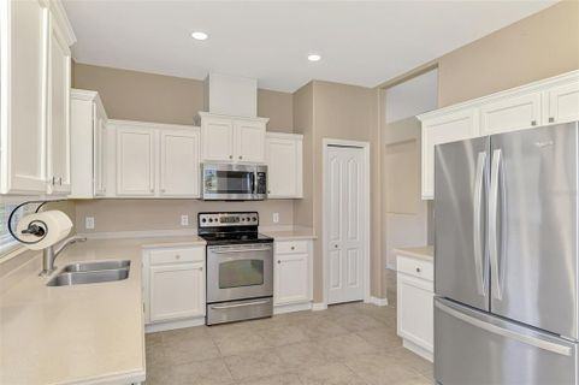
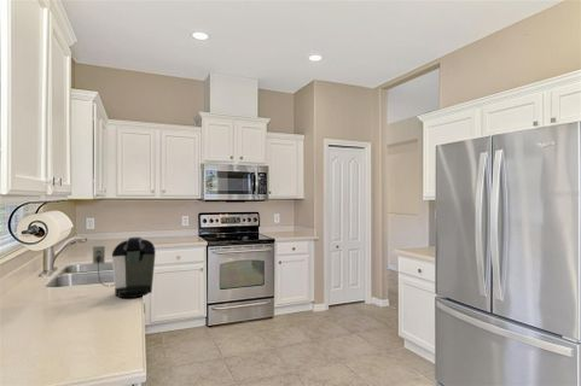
+ coffee maker (122, 265)
